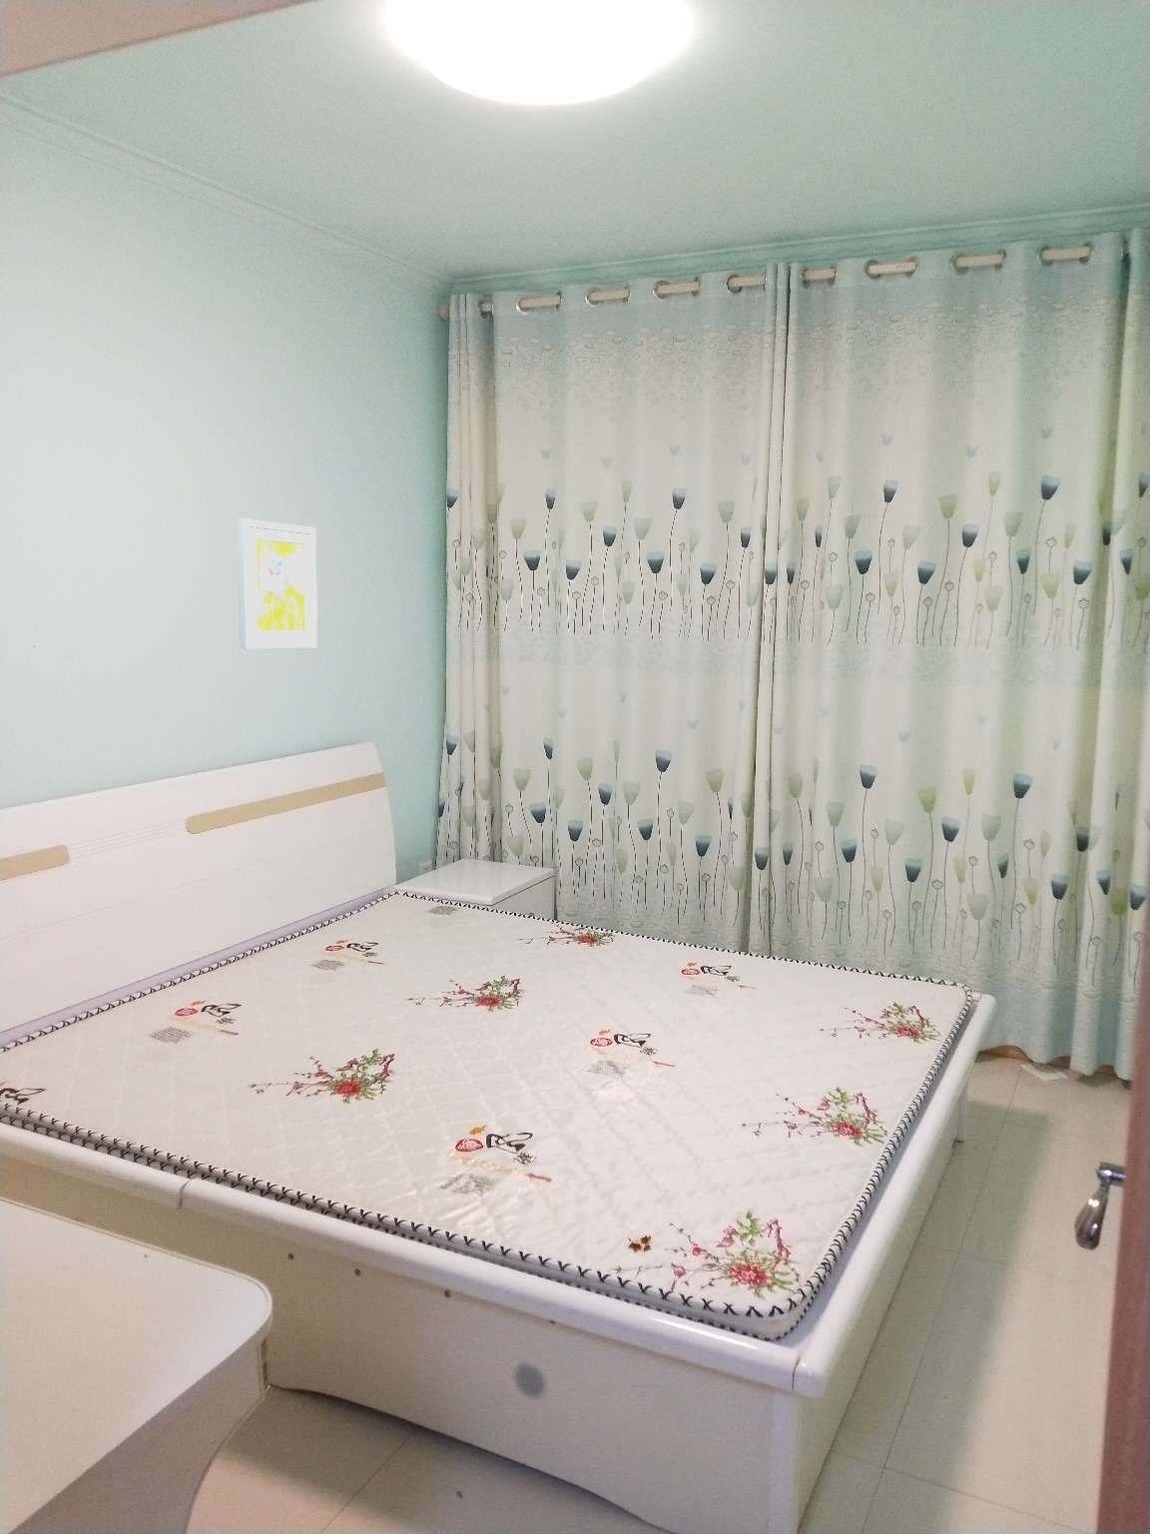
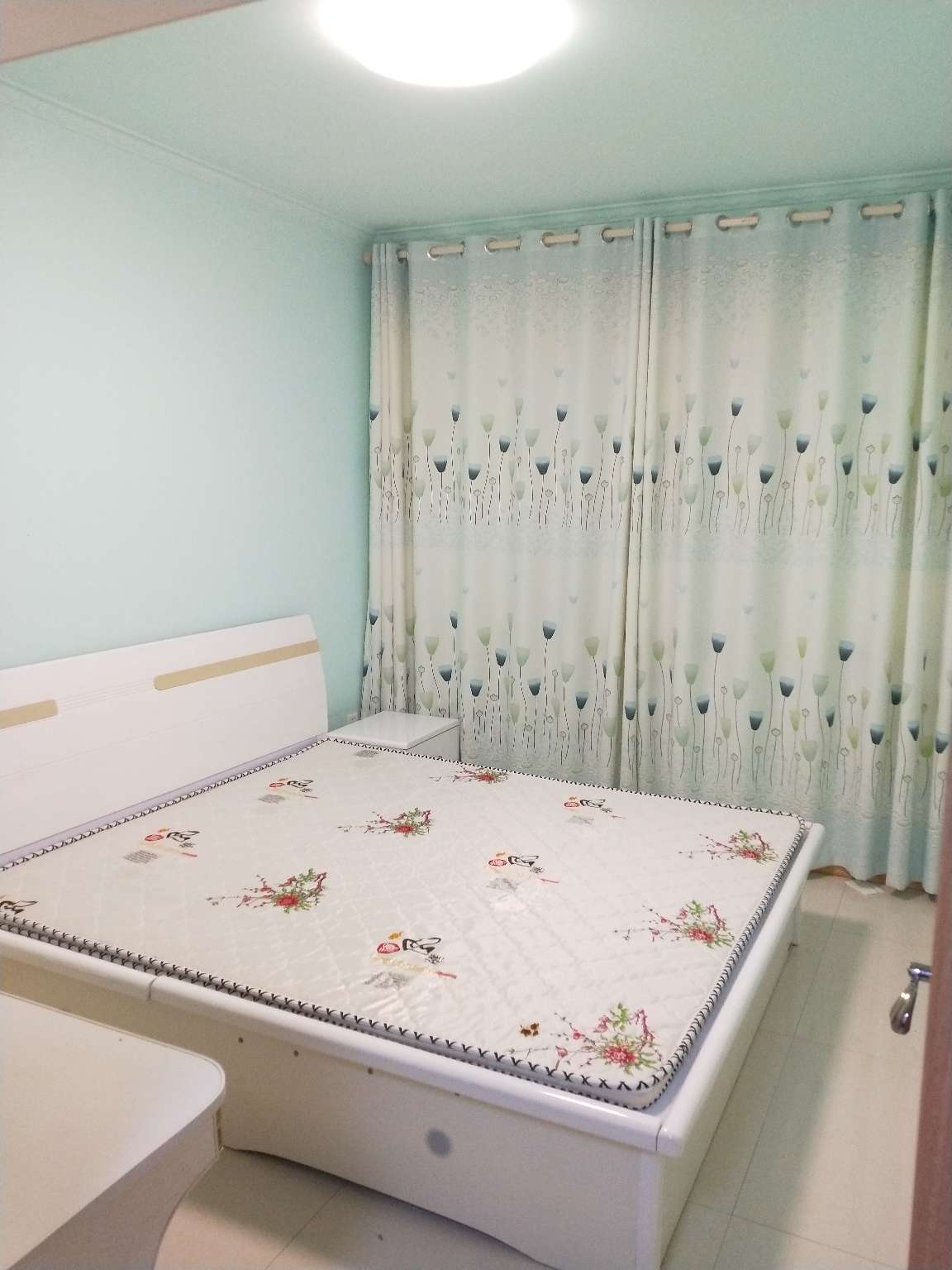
- wall art (279, 586)
